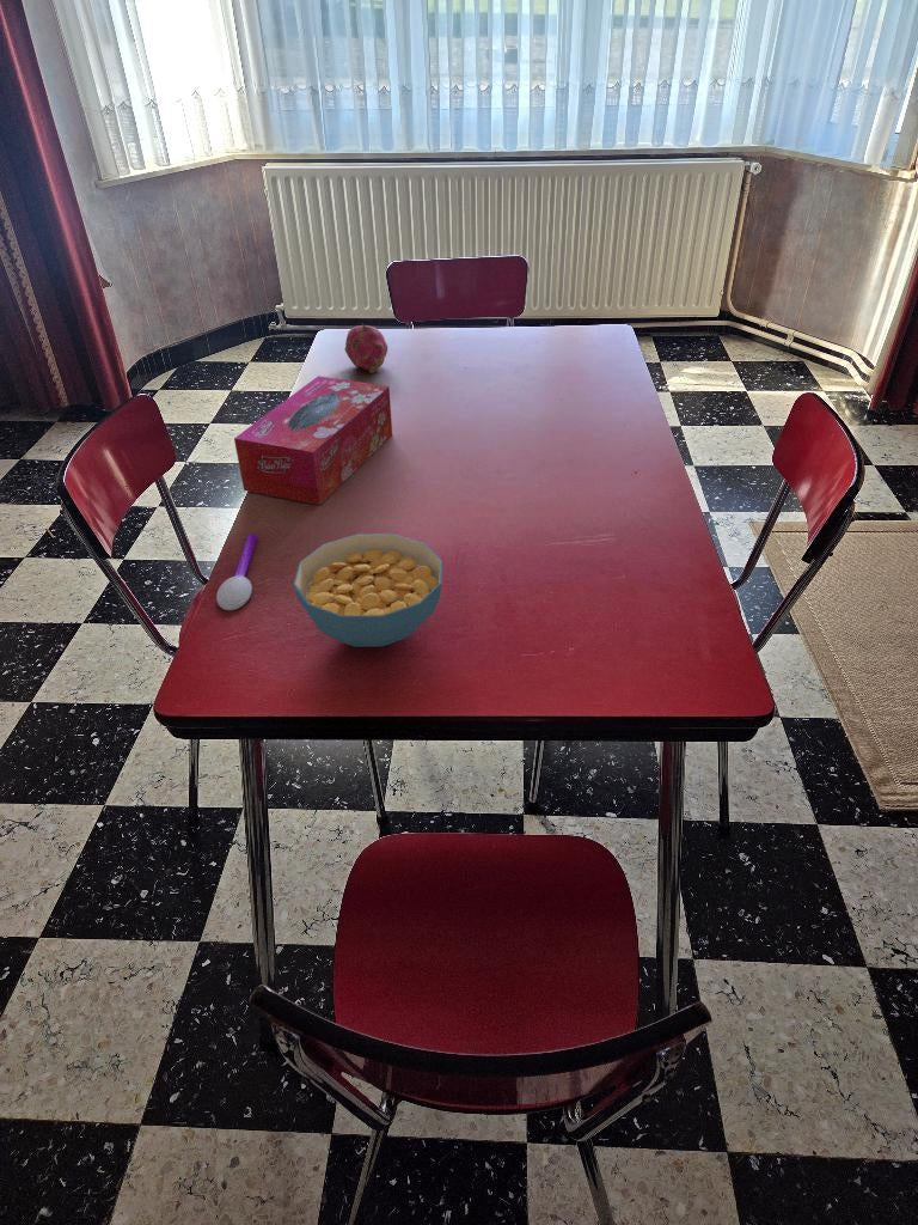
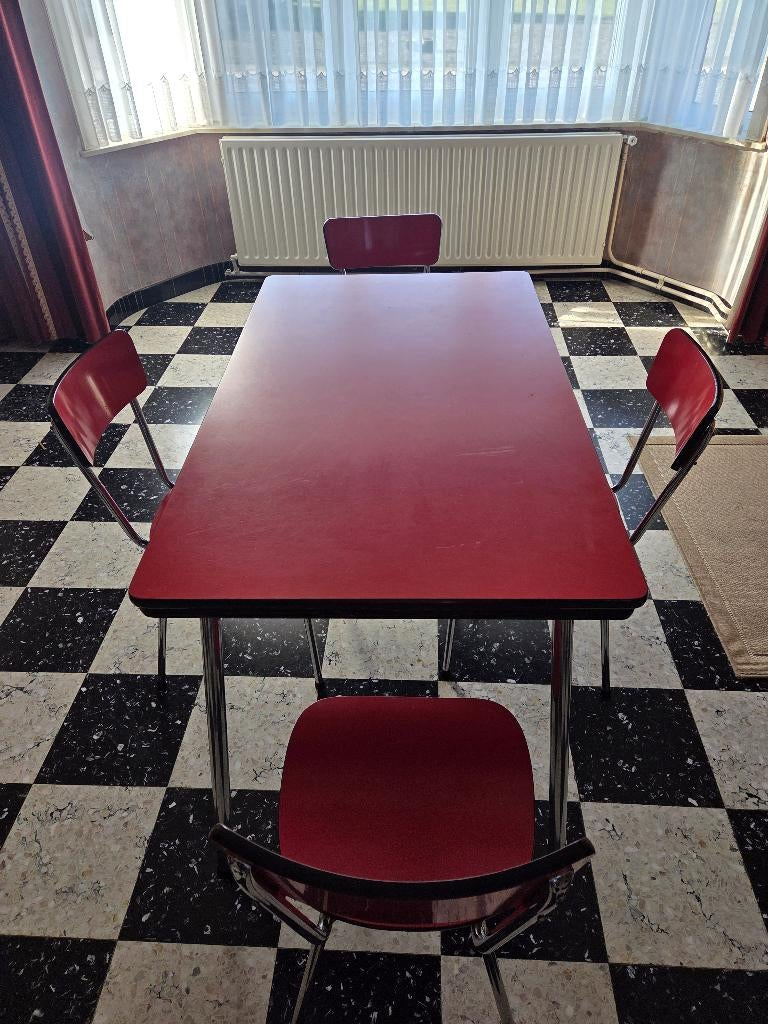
- spoon (240, 568)
- fruit (365, 346)
- cereal bowl (372, 602)
- tissue box (318, 435)
